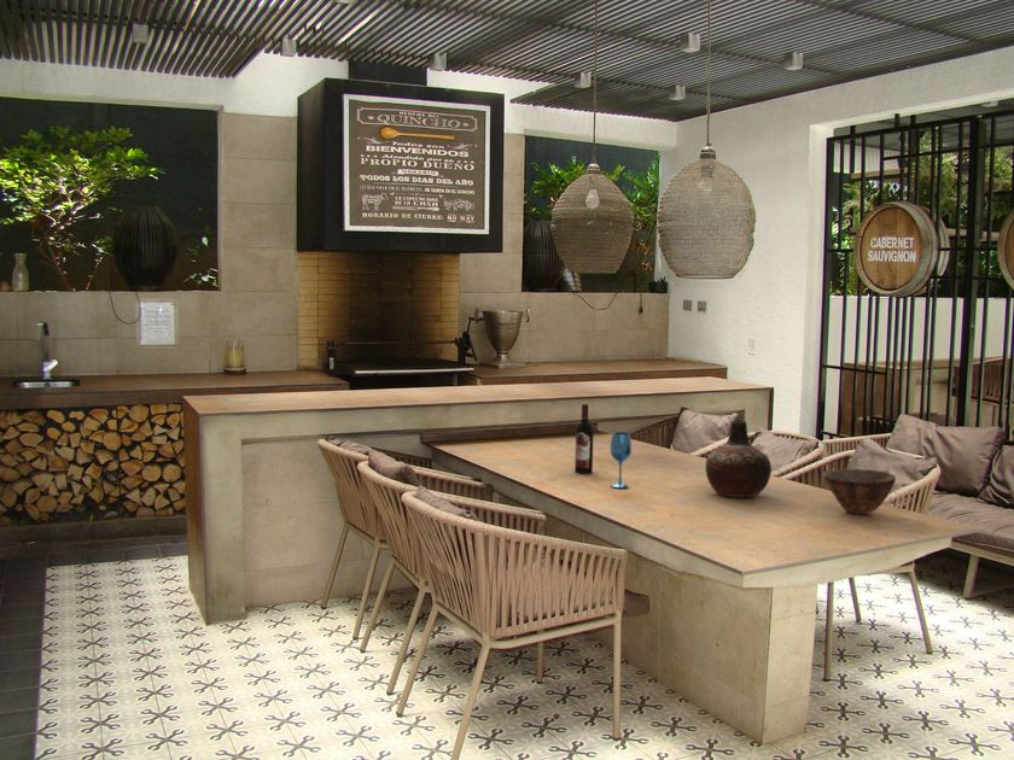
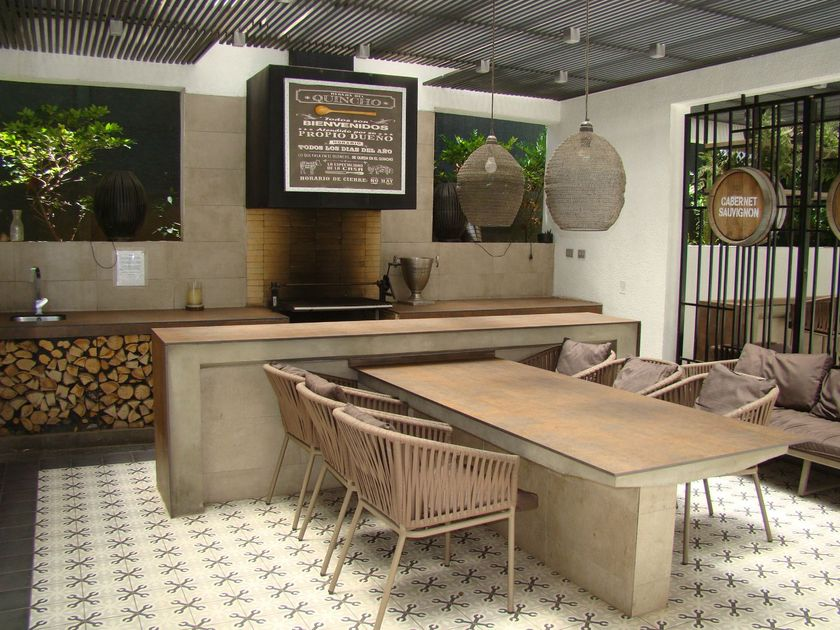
- bowl (858, 492)
- wineglass (620, 460)
- wine bottle (584, 438)
- vase (738, 457)
